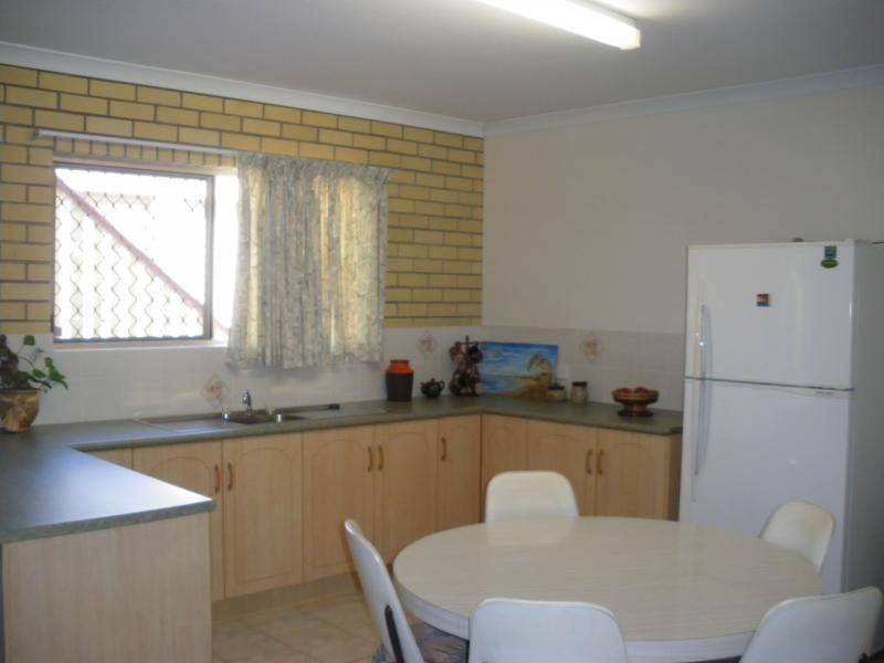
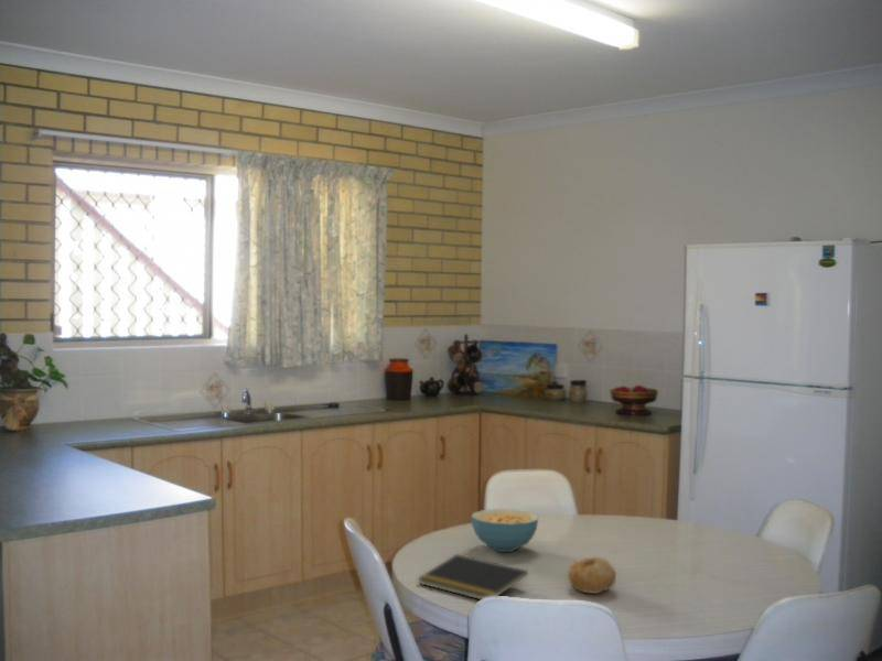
+ cereal bowl (504, 532)
+ fruit (591, 574)
+ notepad (472, 576)
